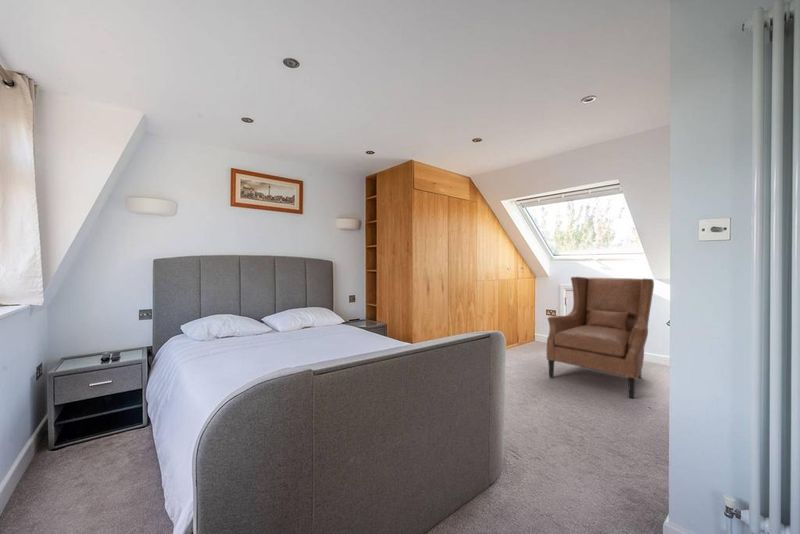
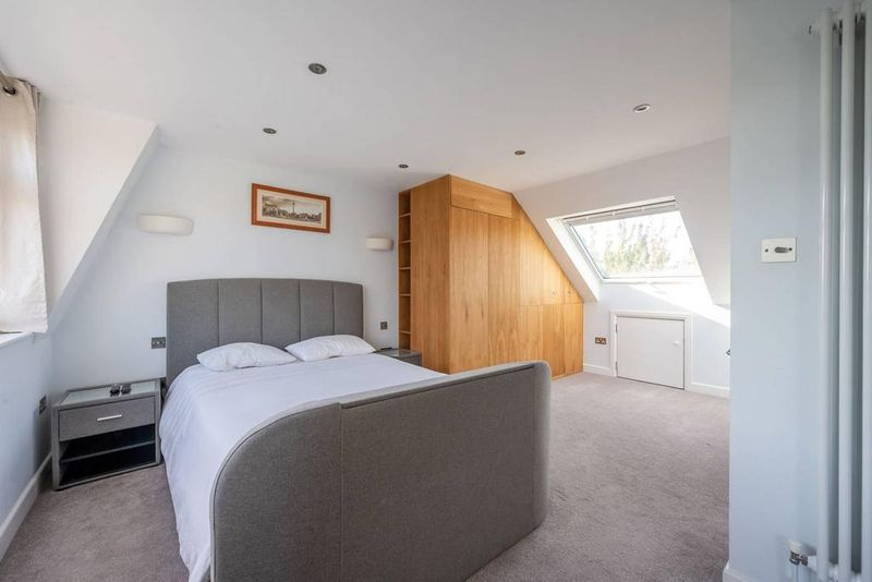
- chair (602, 327)
